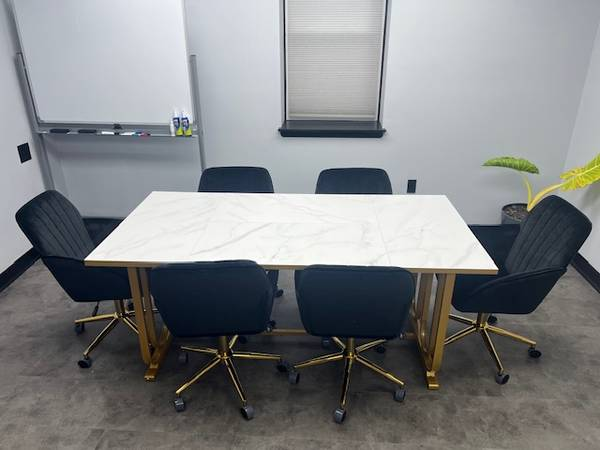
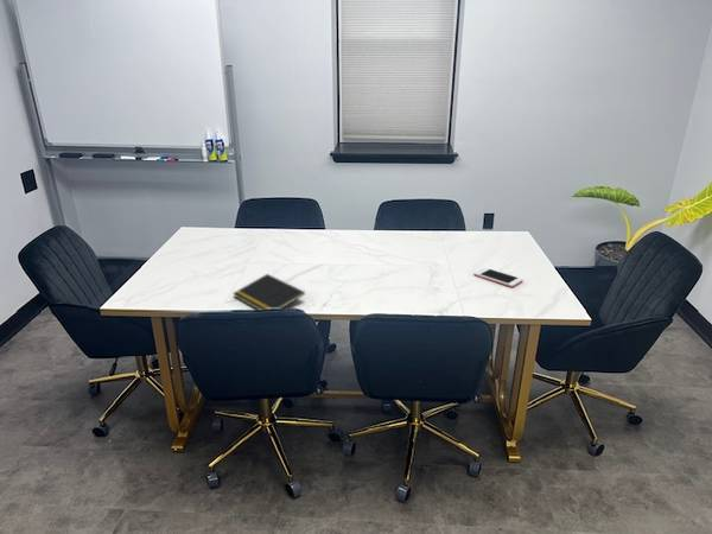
+ cell phone (497, 276)
+ notepad (268, 293)
